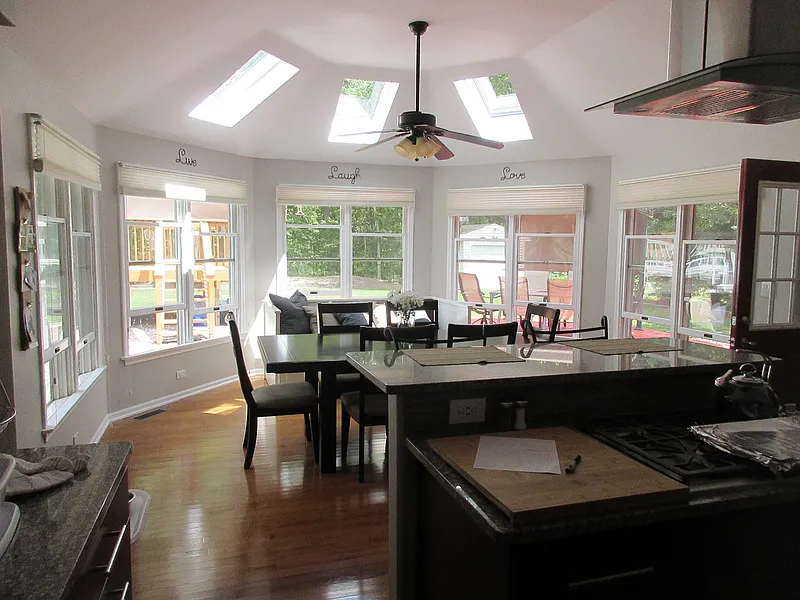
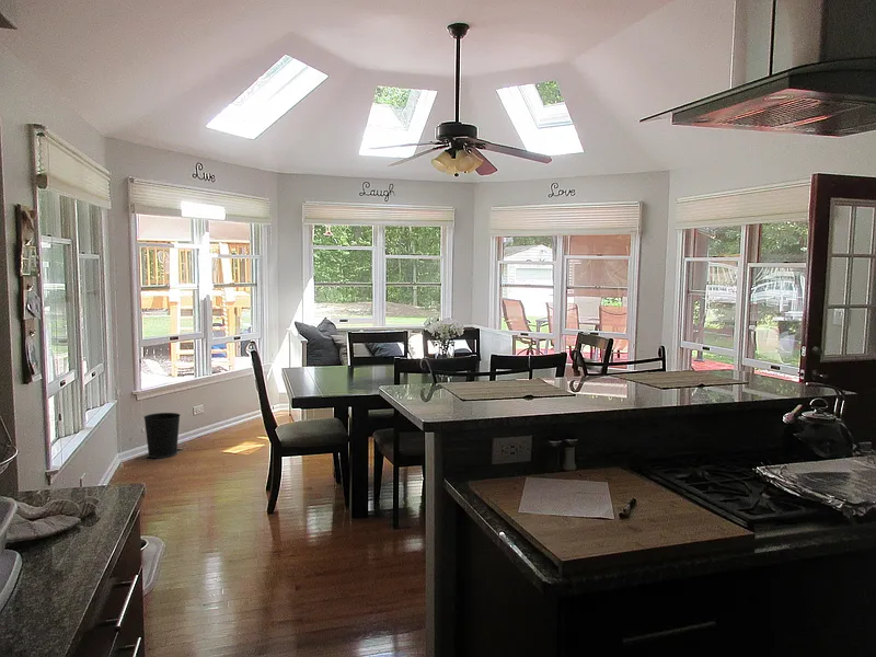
+ wastebasket (162, 435)
